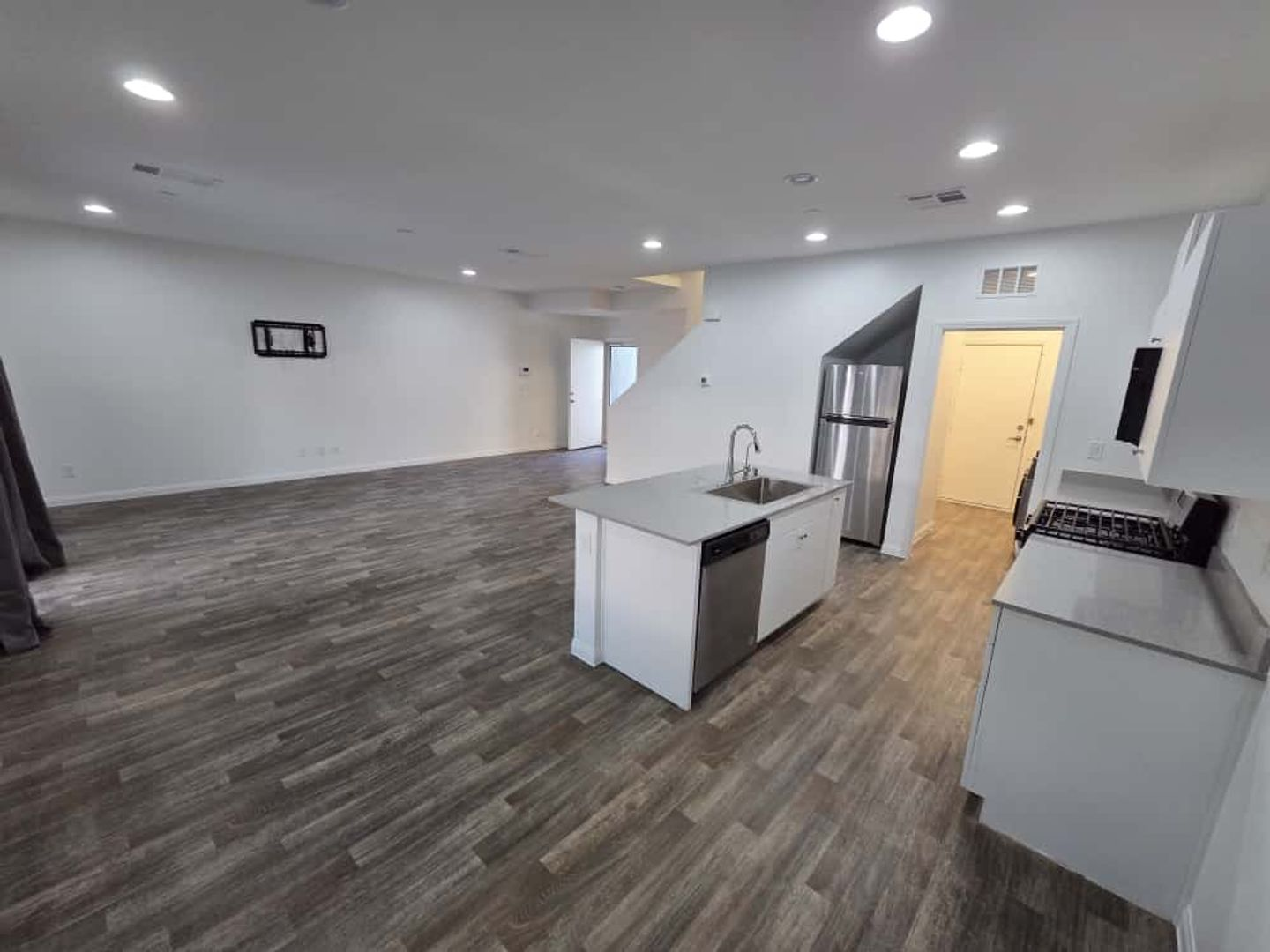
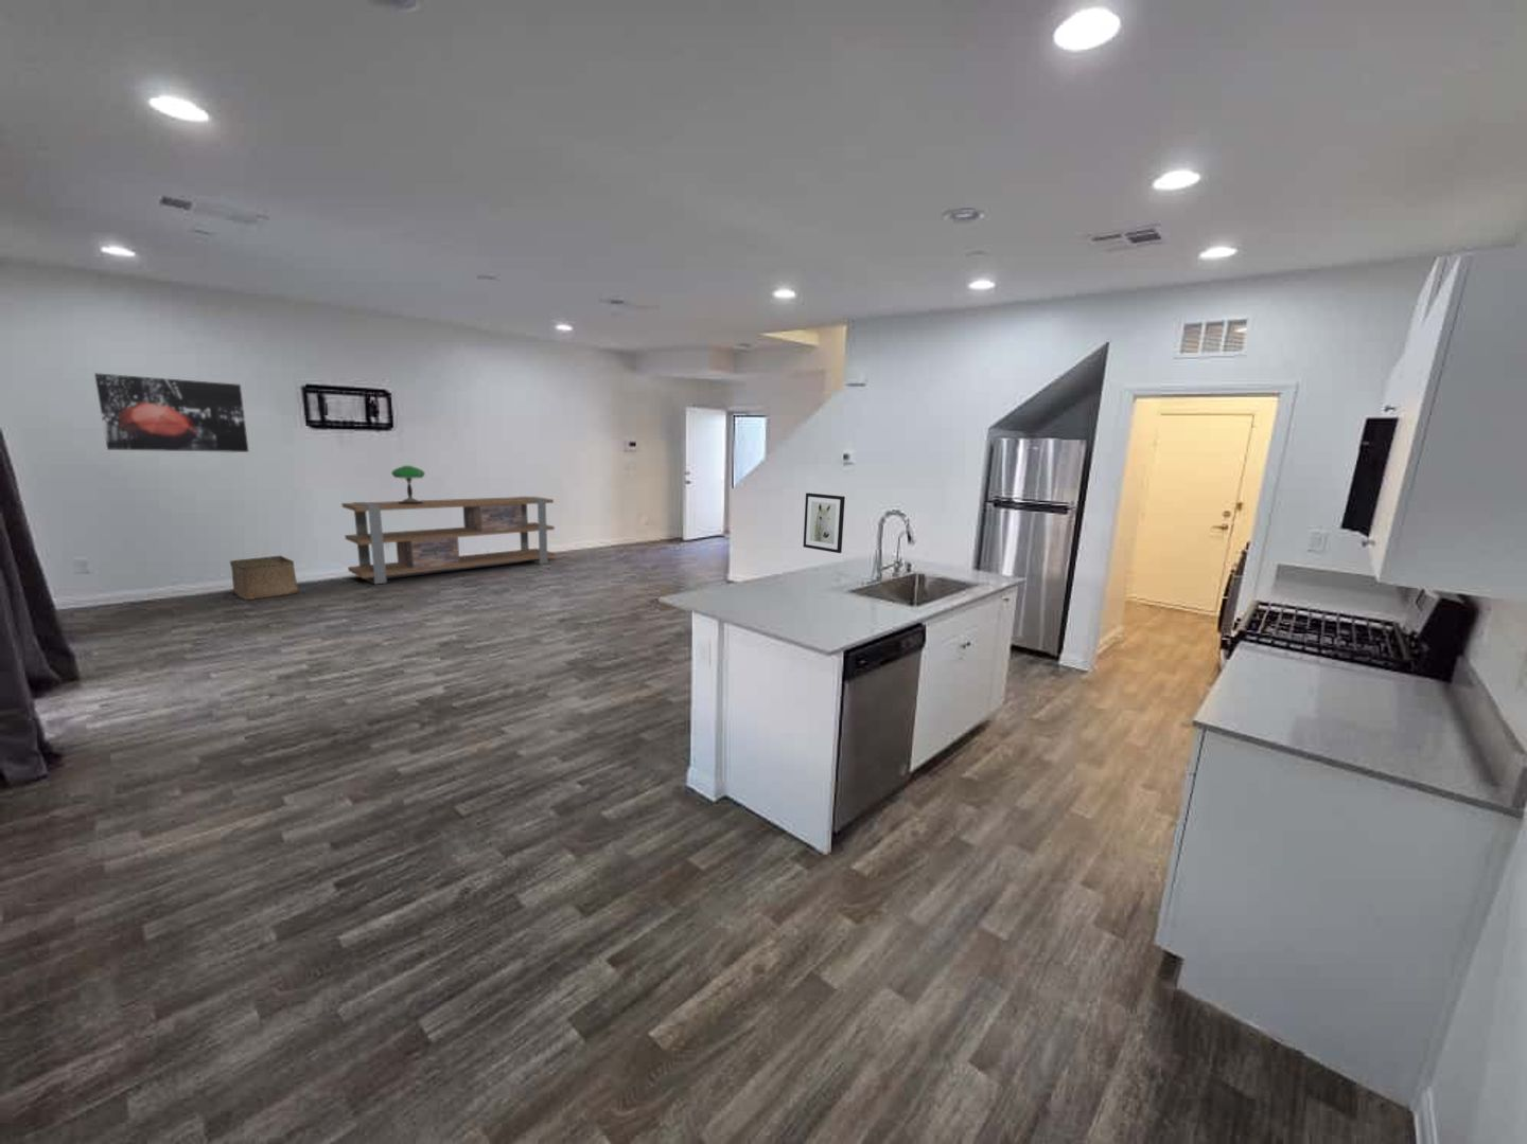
+ wall art (822, 523)
+ storage bin (265, 577)
+ shelving unit (459, 535)
+ table lamp (409, 484)
+ wall art (176, 416)
